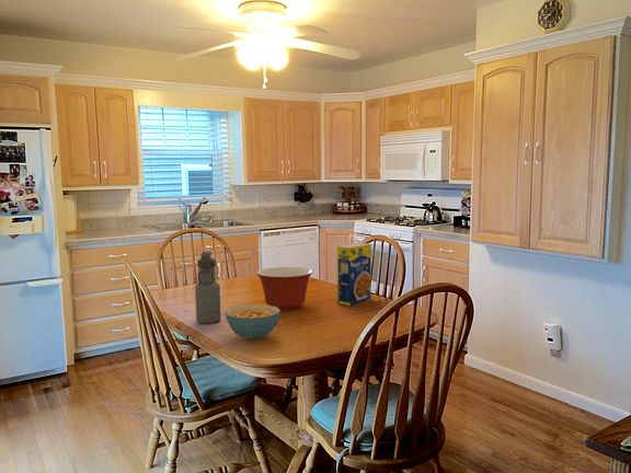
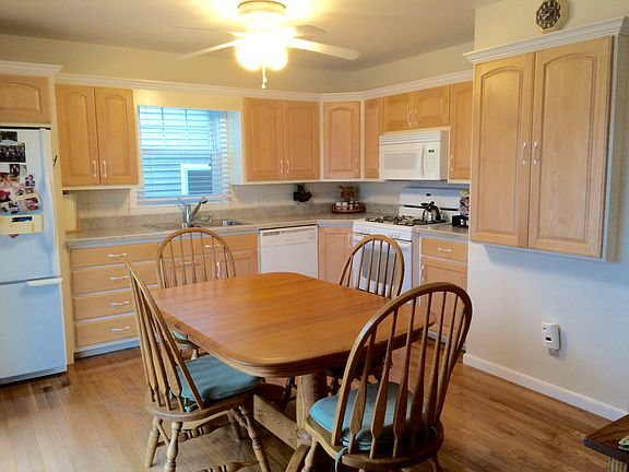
- mixing bowl (285, 289)
- cereal bowl (253, 324)
- legume (354, 273)
- water bottle (207, 287)
